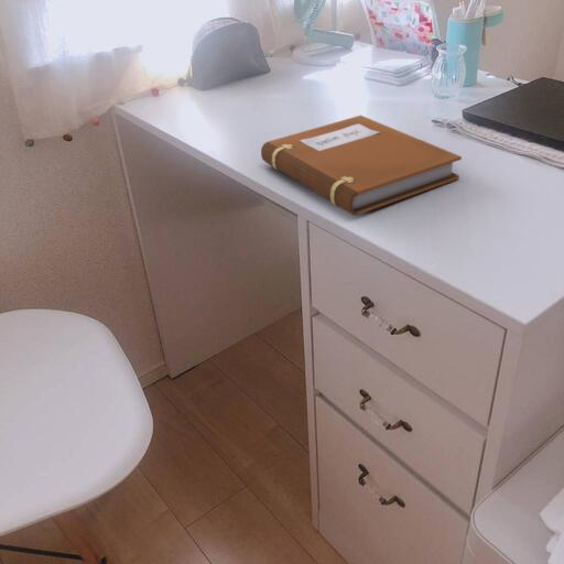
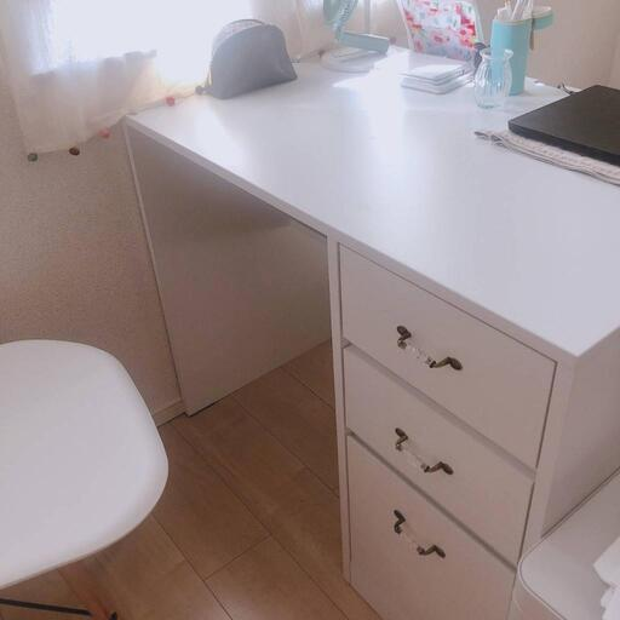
- notebook (352, 159)
